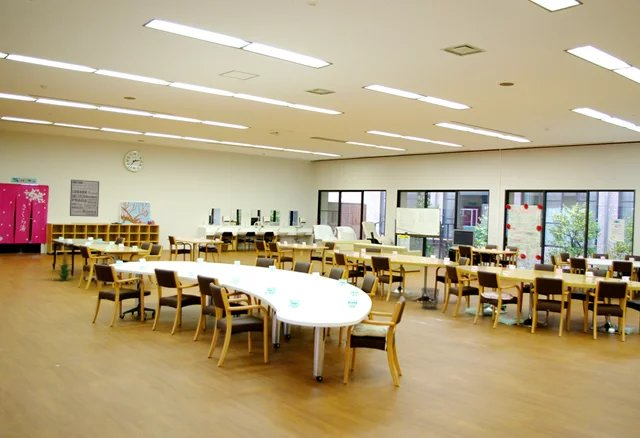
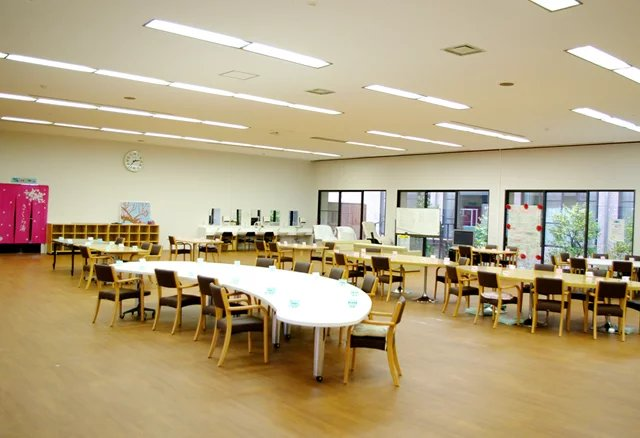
- waste bin (429, 298)
- wall art (84, 198)
- indoor plant (65, 264)
